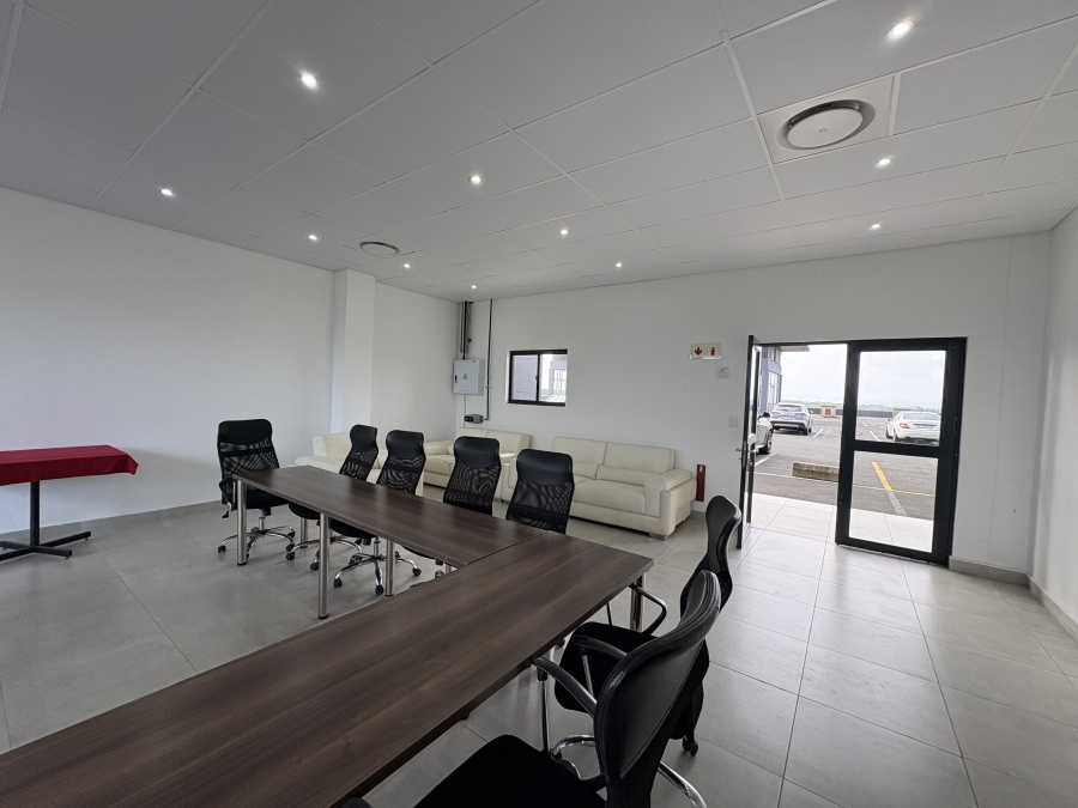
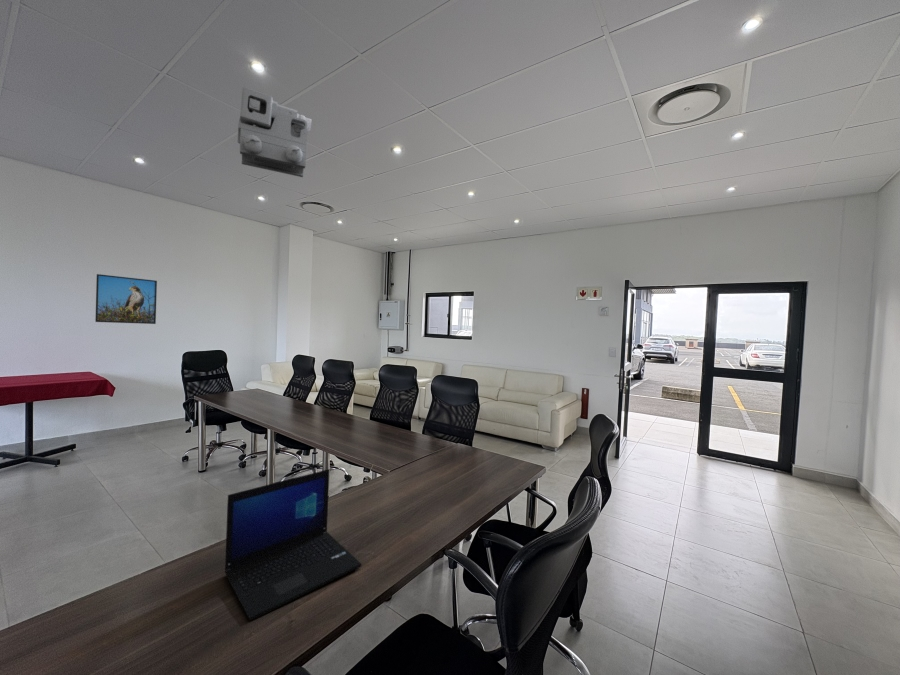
+ total station (275, 134)
+ laptop (296, 531)
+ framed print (127, 300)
